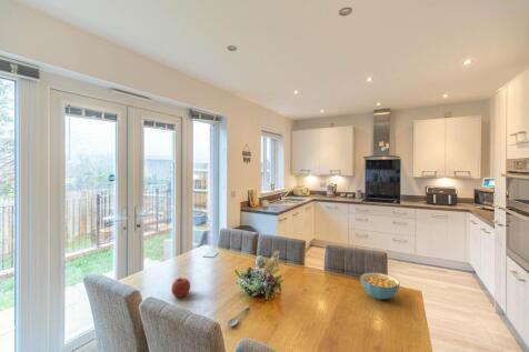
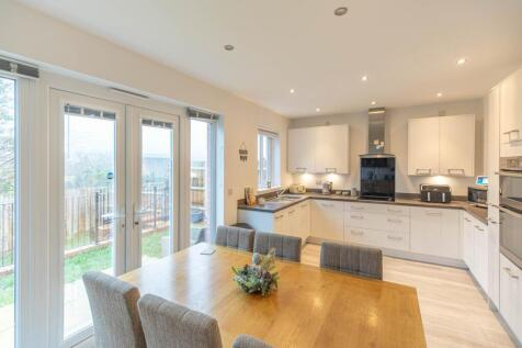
- spoon (239, 314)
- fruit (180, 285)
- cereal bowl (379, 288)
